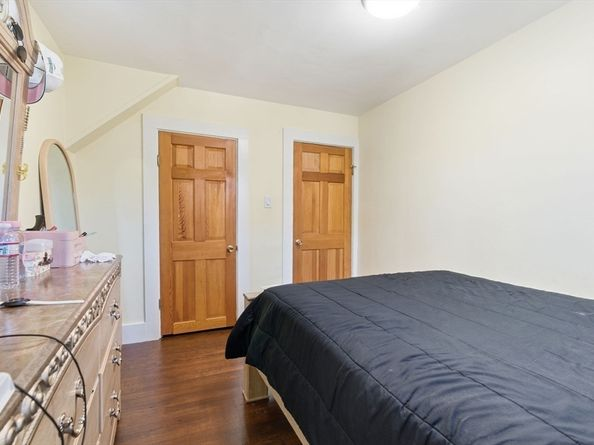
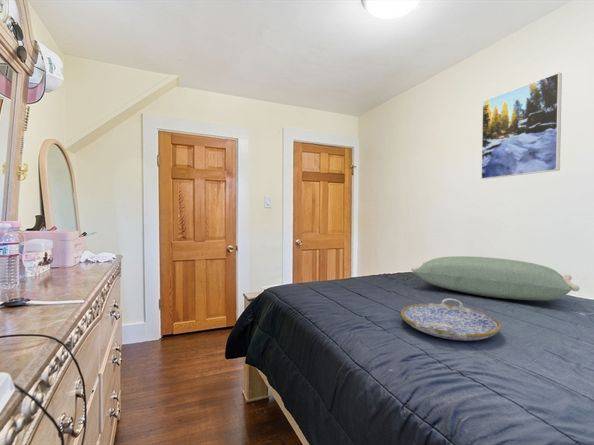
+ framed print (517, 131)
+ pillow (485, 275)
+ serving tray (447, 318)
